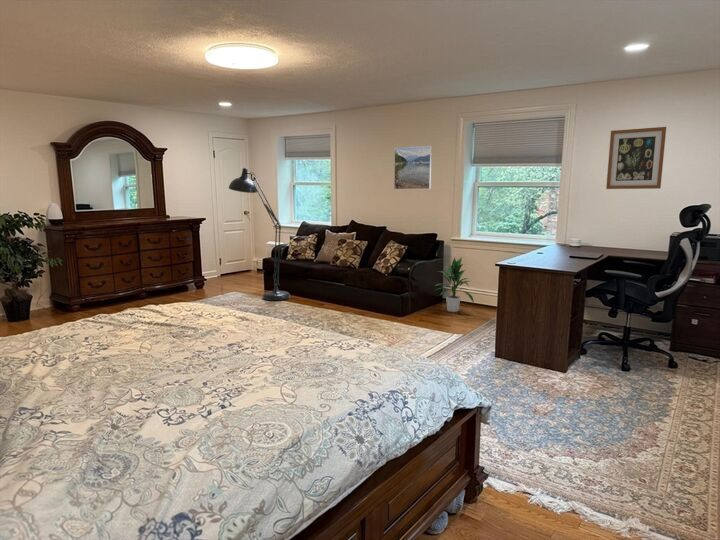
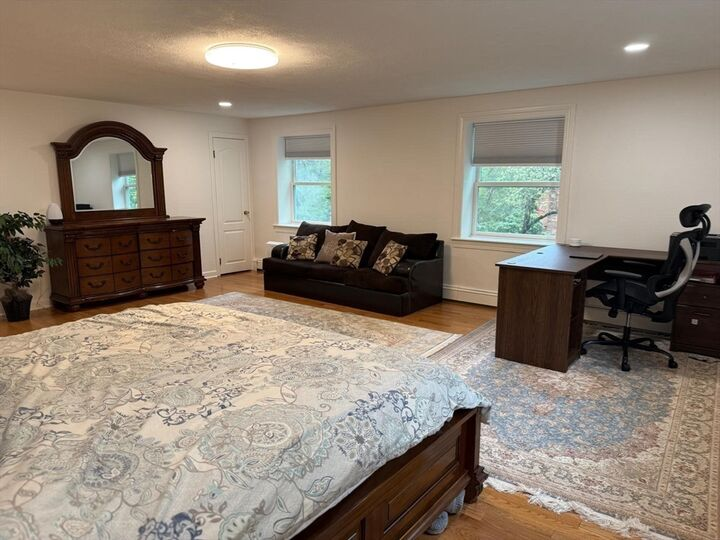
- wall art (635, 159)
- floor lamp (274, 224)
- indoor plant (454, 284)
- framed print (412, 168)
